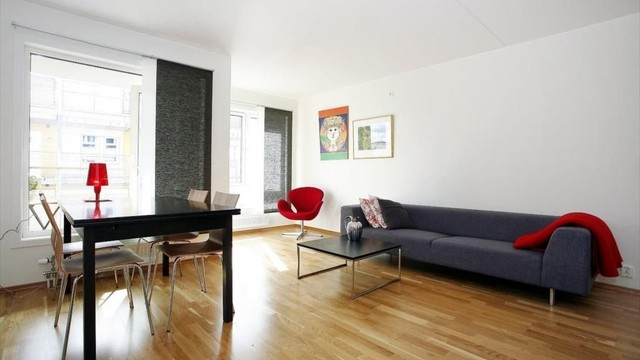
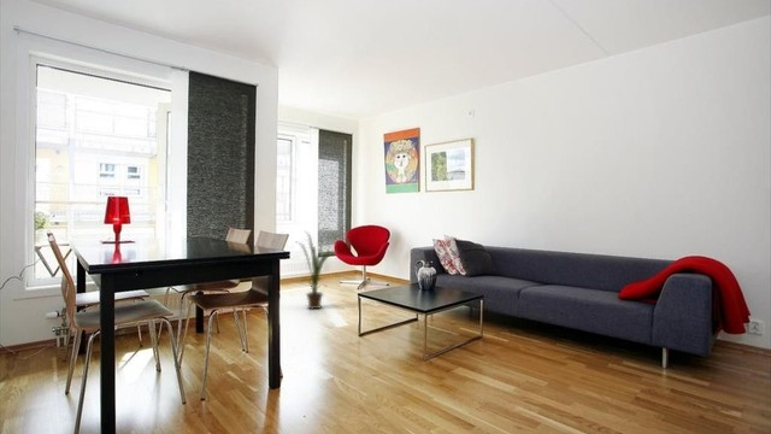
+ house plant (310, 269)
